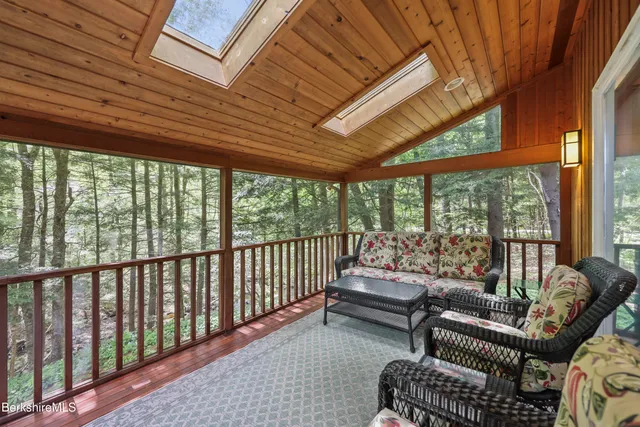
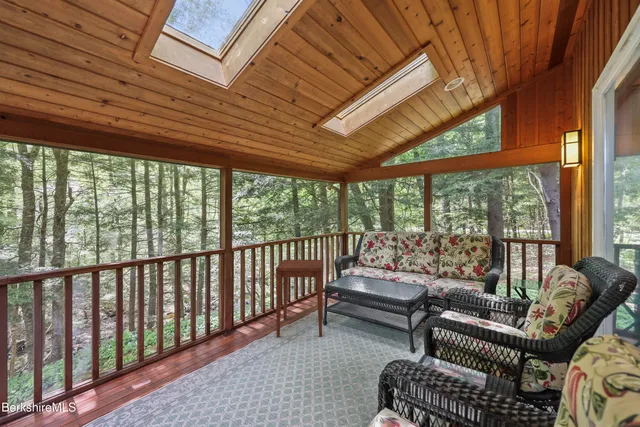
+ side table (286, 295)
